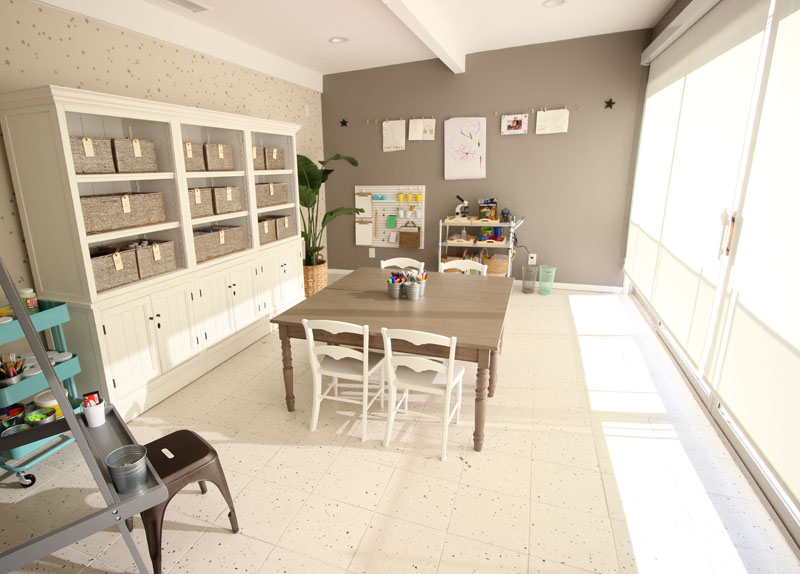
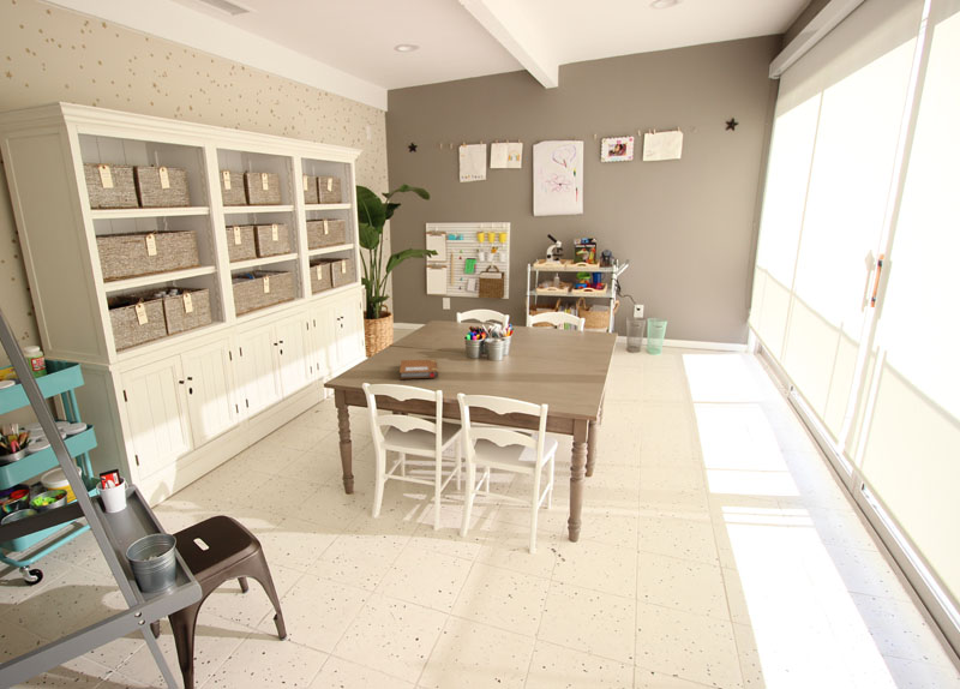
+ notebook (419, 369)
